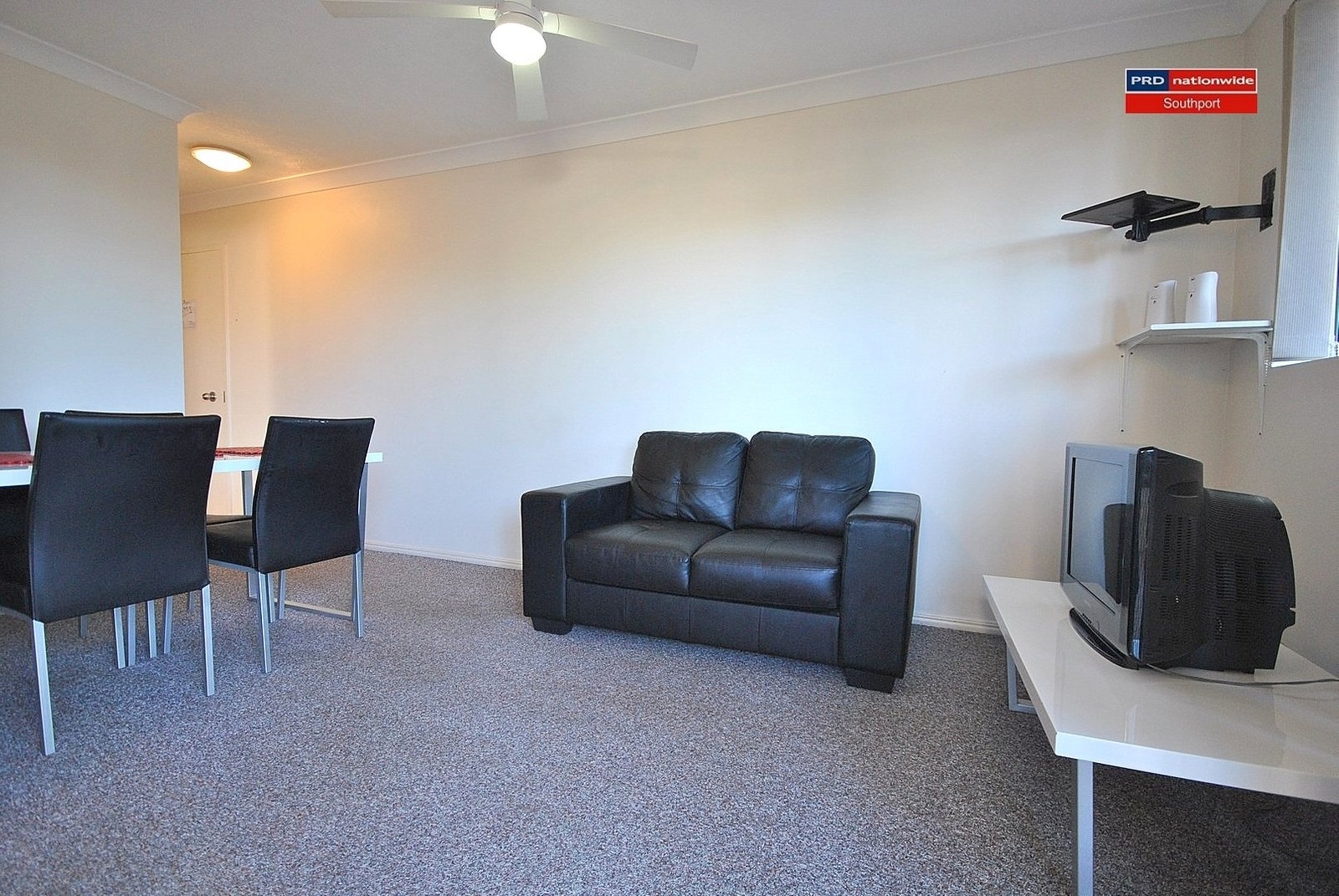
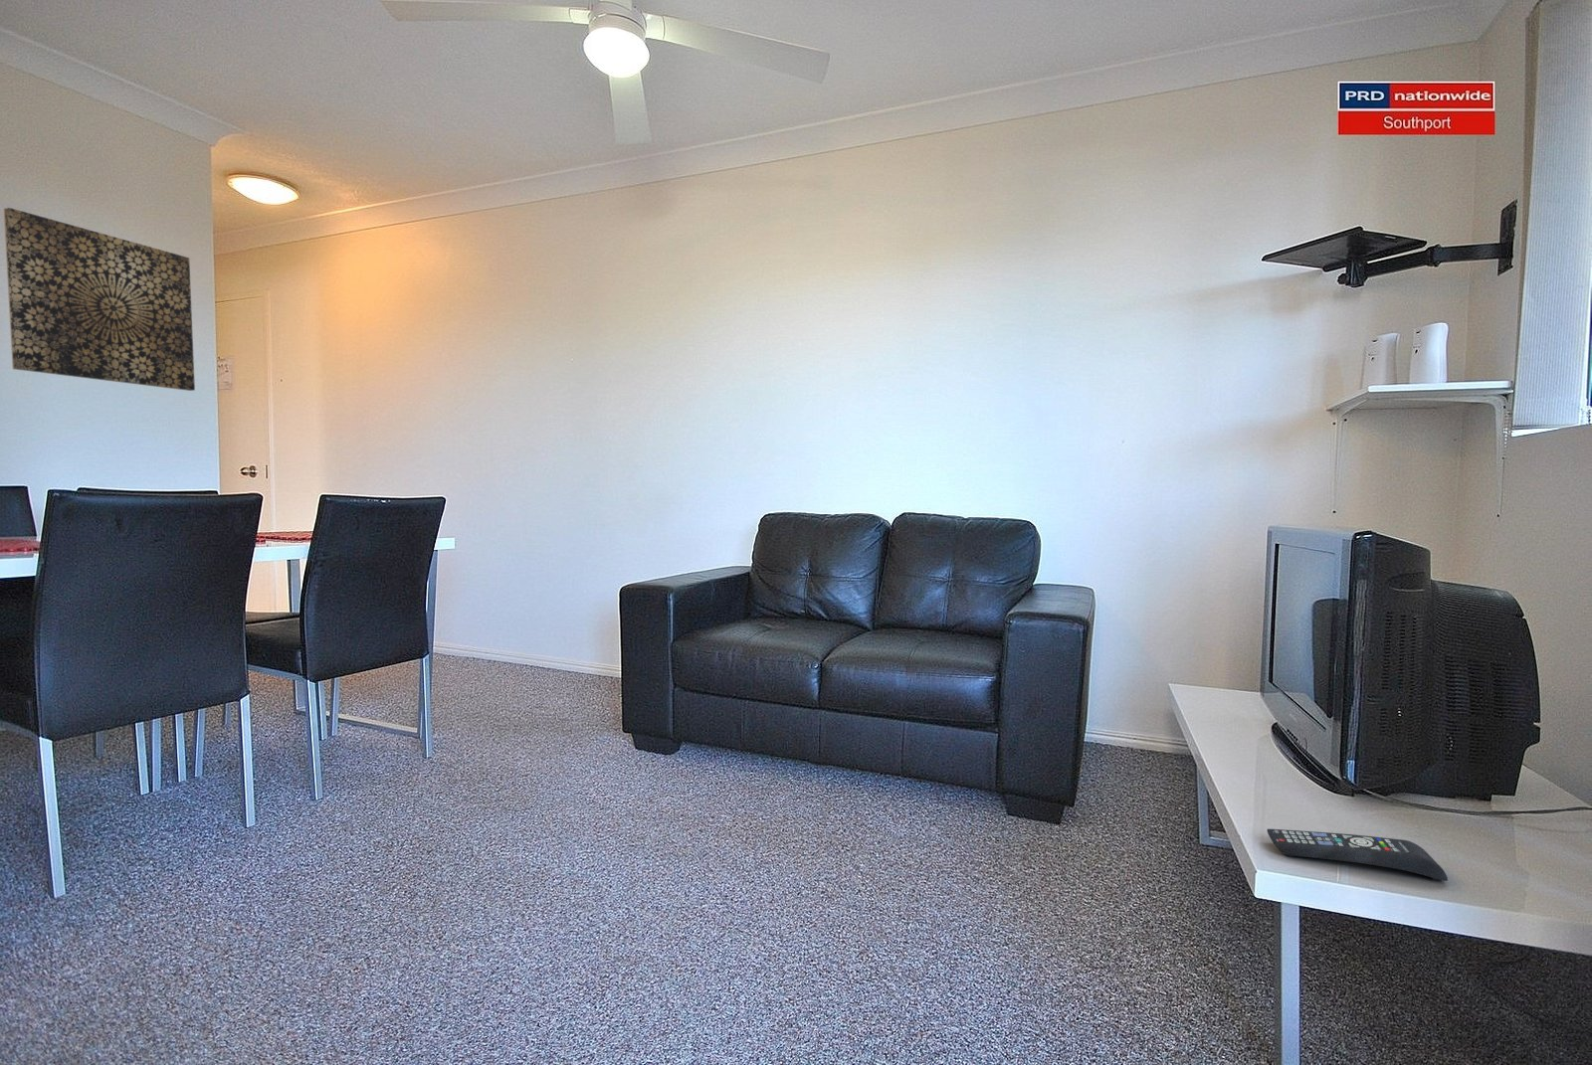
+ wall art (108, 308)
+ remote control (1352, 849)
